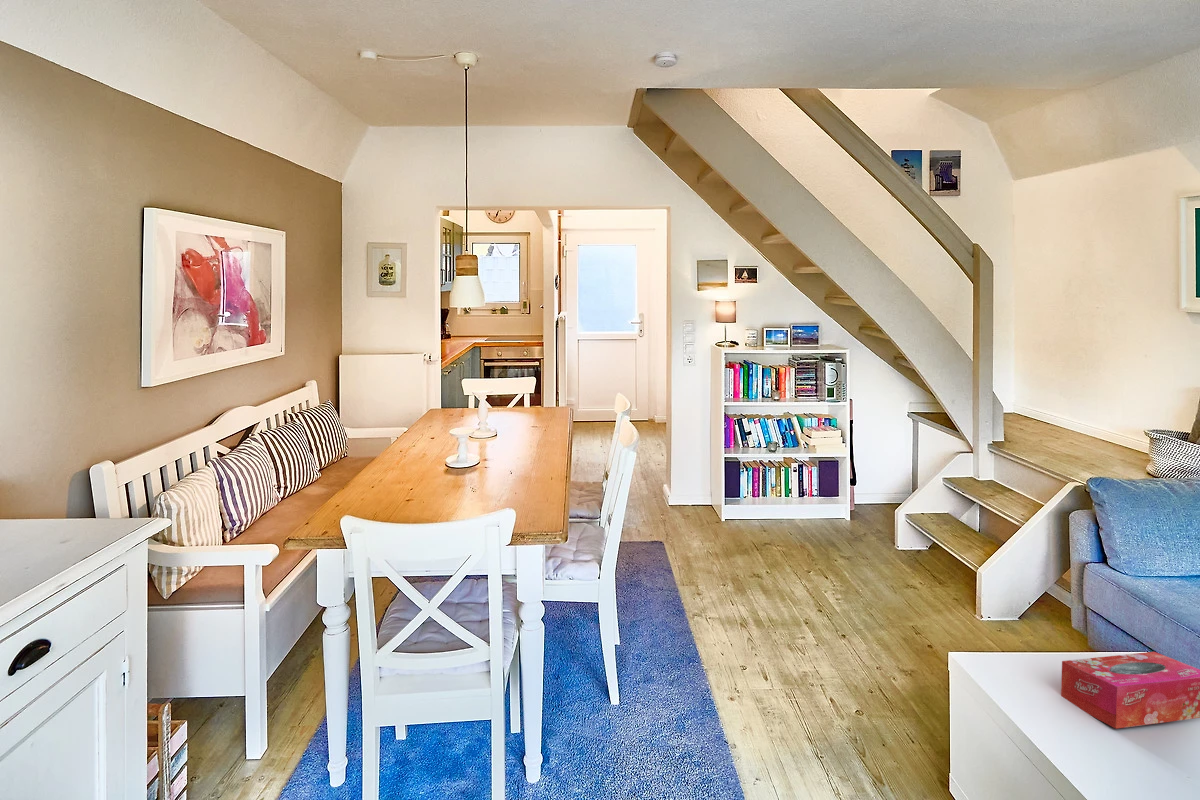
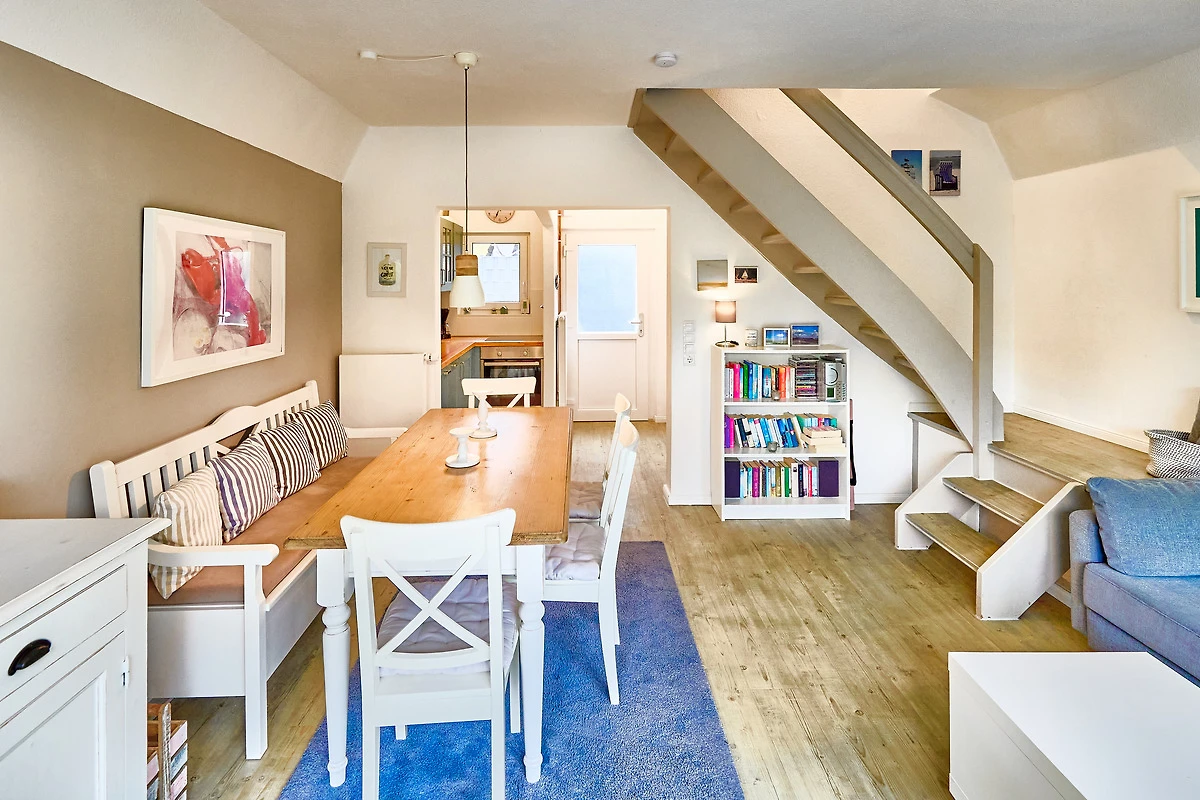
- tissue box (1136, 687)
